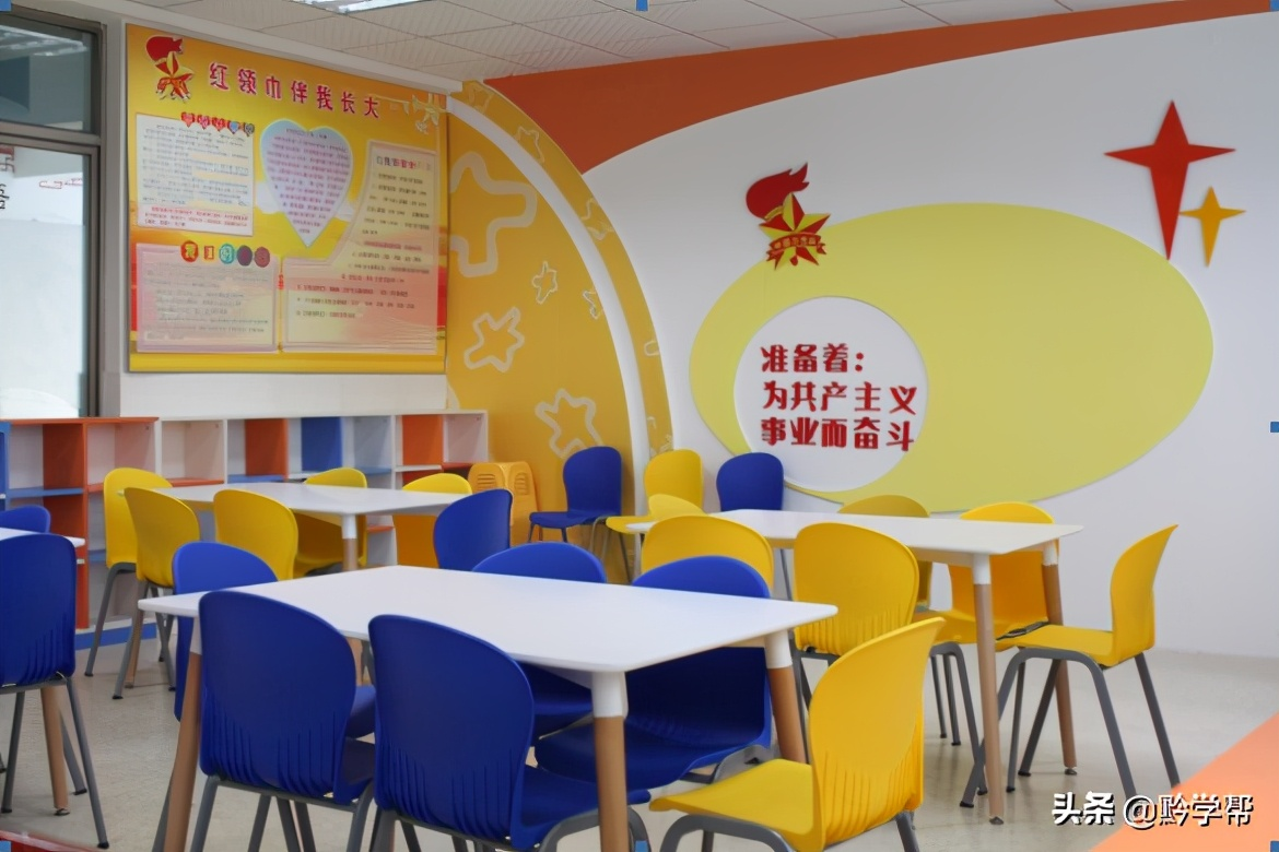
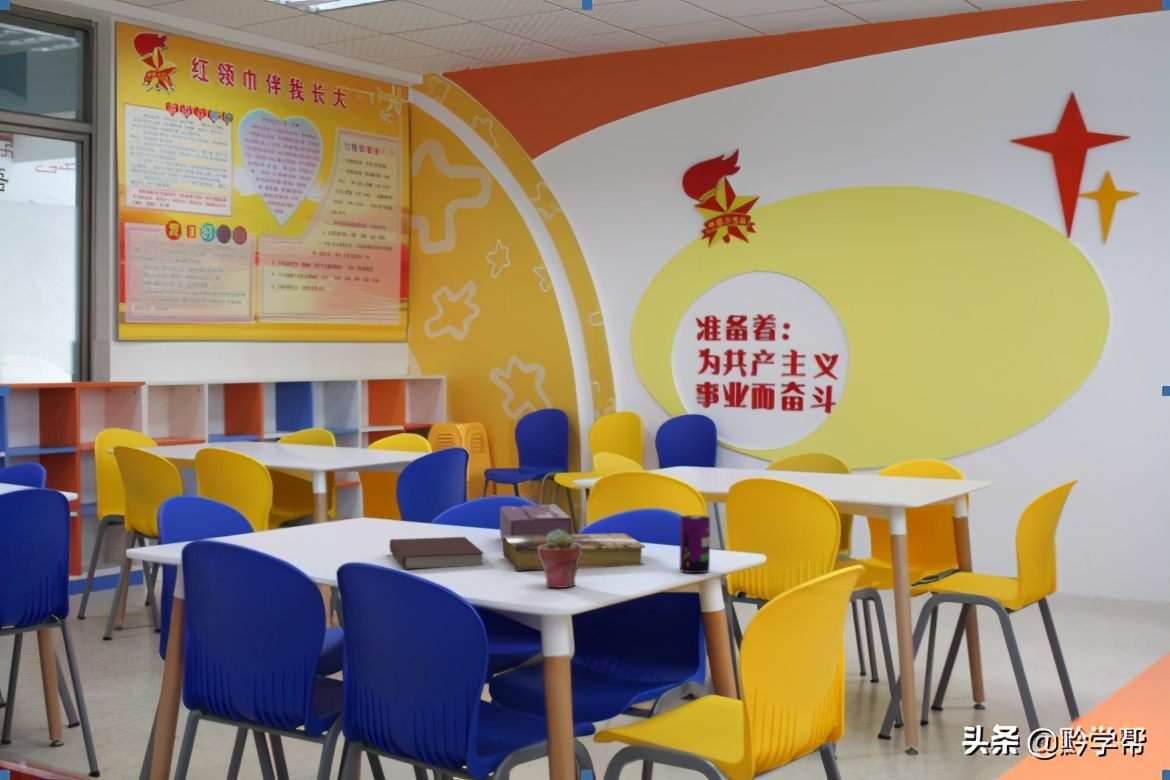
+ tissue box (534, 527)
+ potted succulent (559, 557)
+ beverage can (694, 543)
+ notebook (435, 552)
+ book (572, 542)
